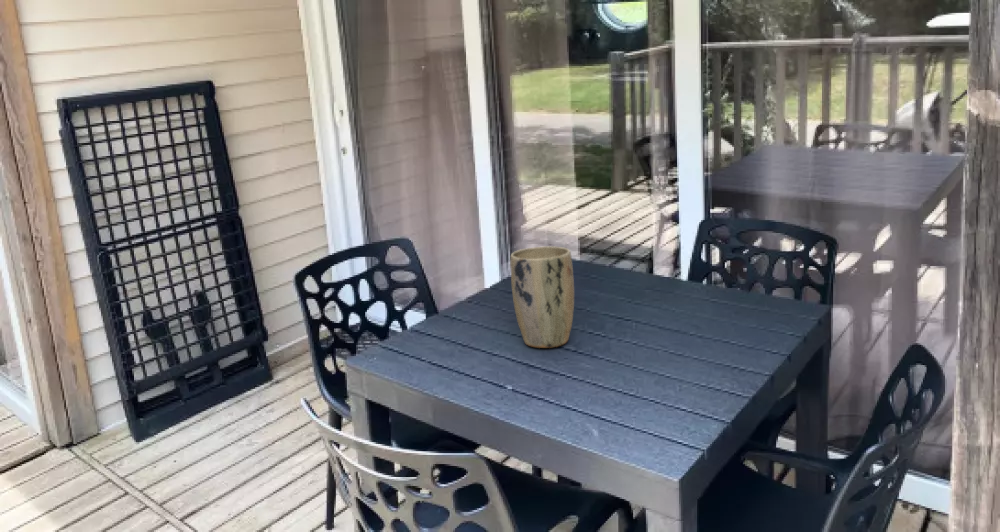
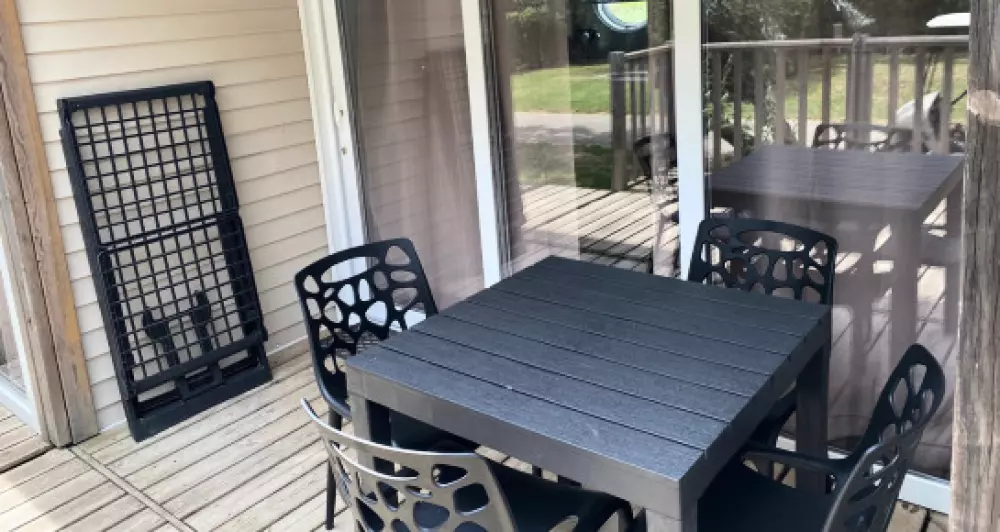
- plant pot (543, 297)
